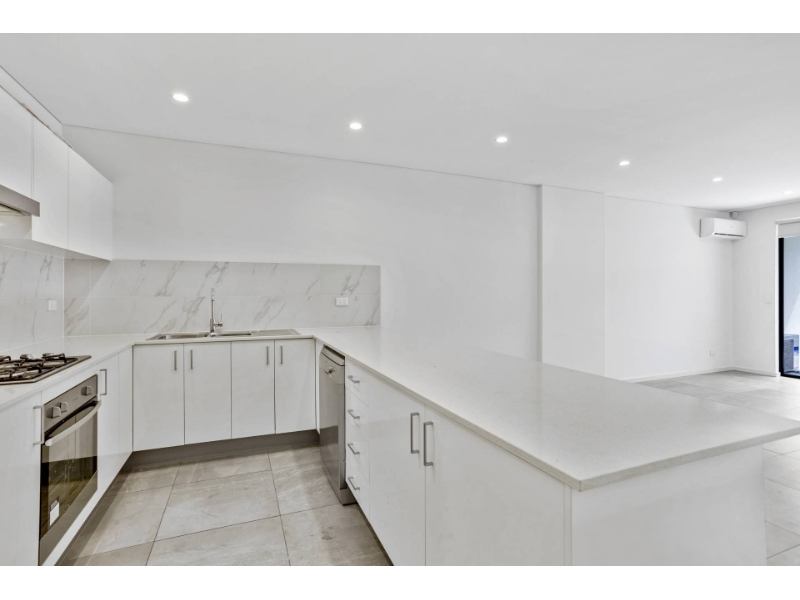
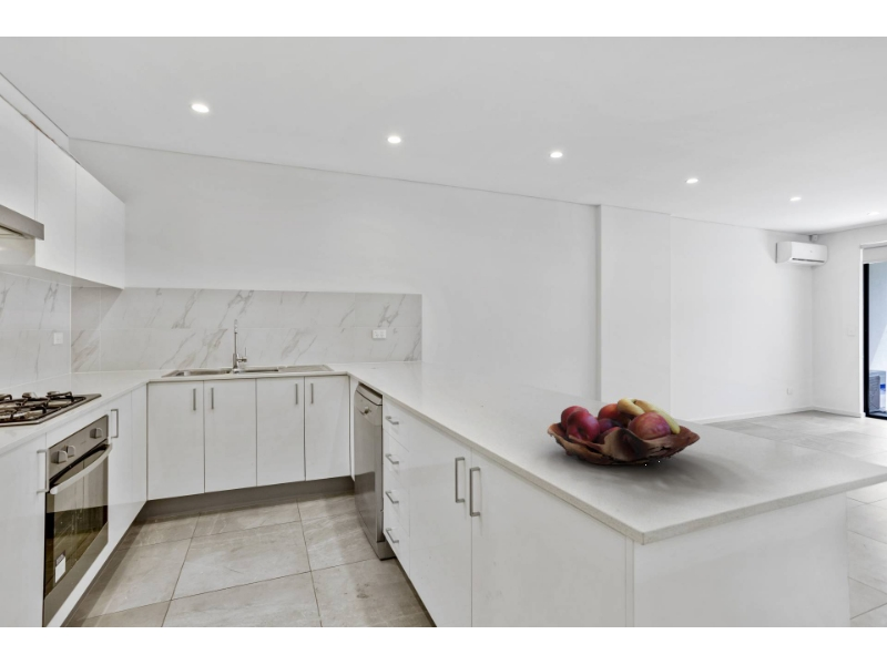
+ fruit basket (621, 428)
